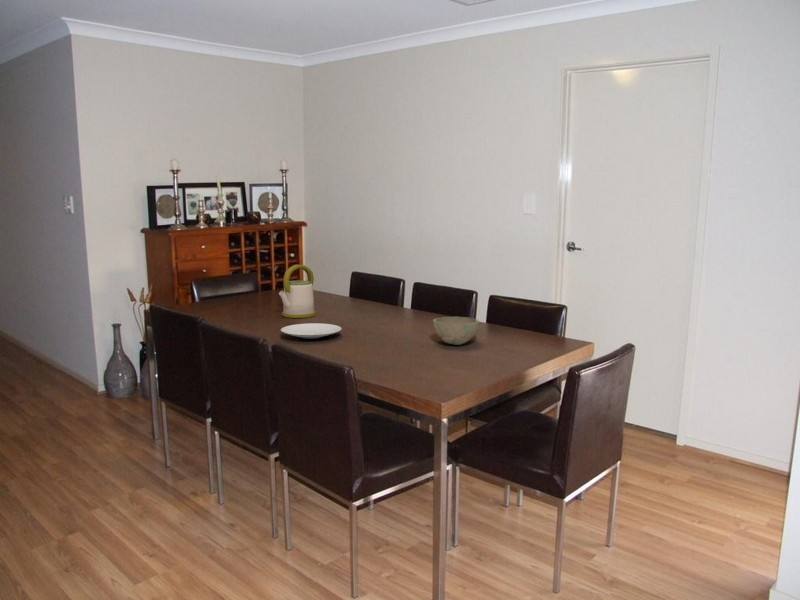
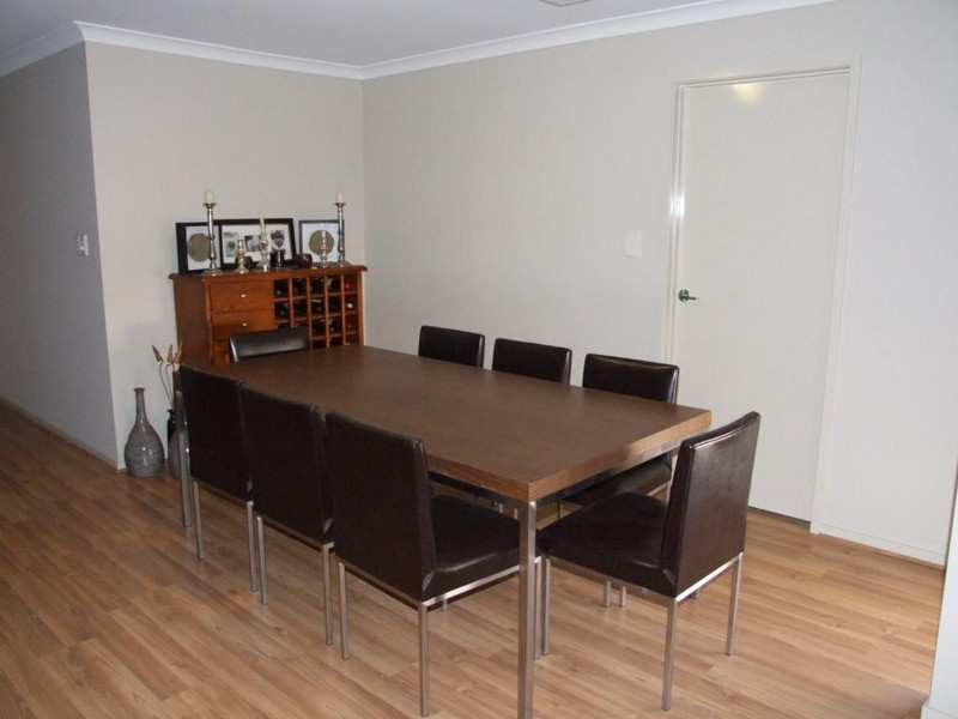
- bowl (455, 332)
- plate (311, 332)
- kettle (296, 290)
